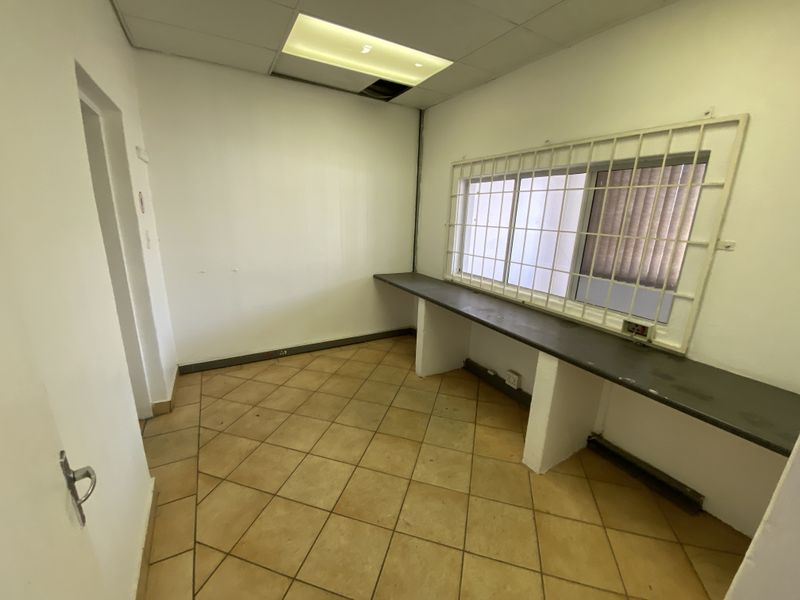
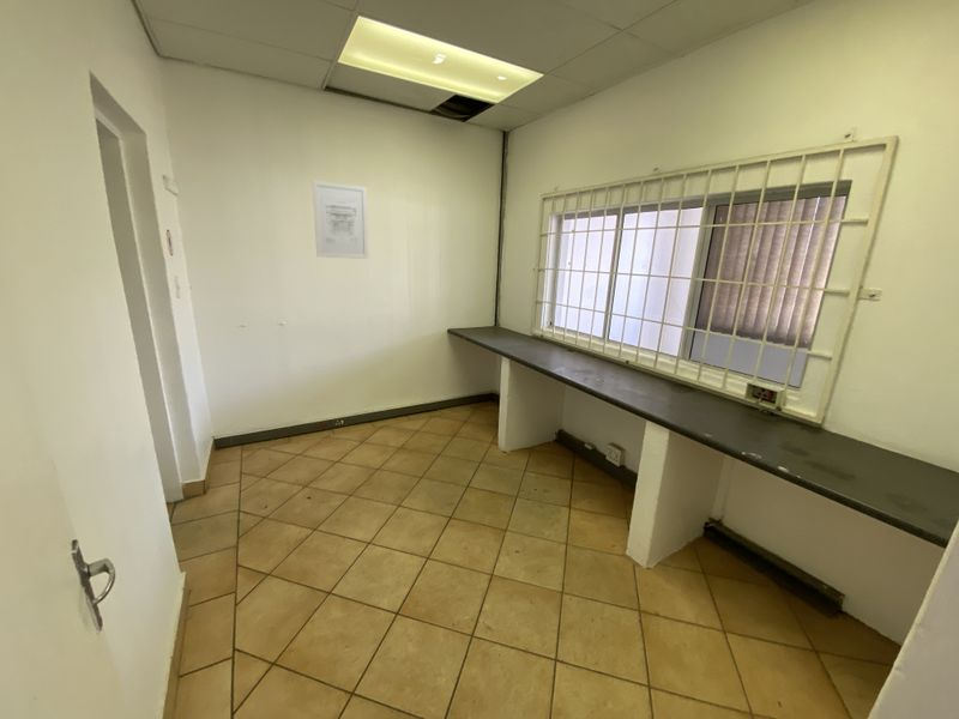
+ wall art (342, 222)
